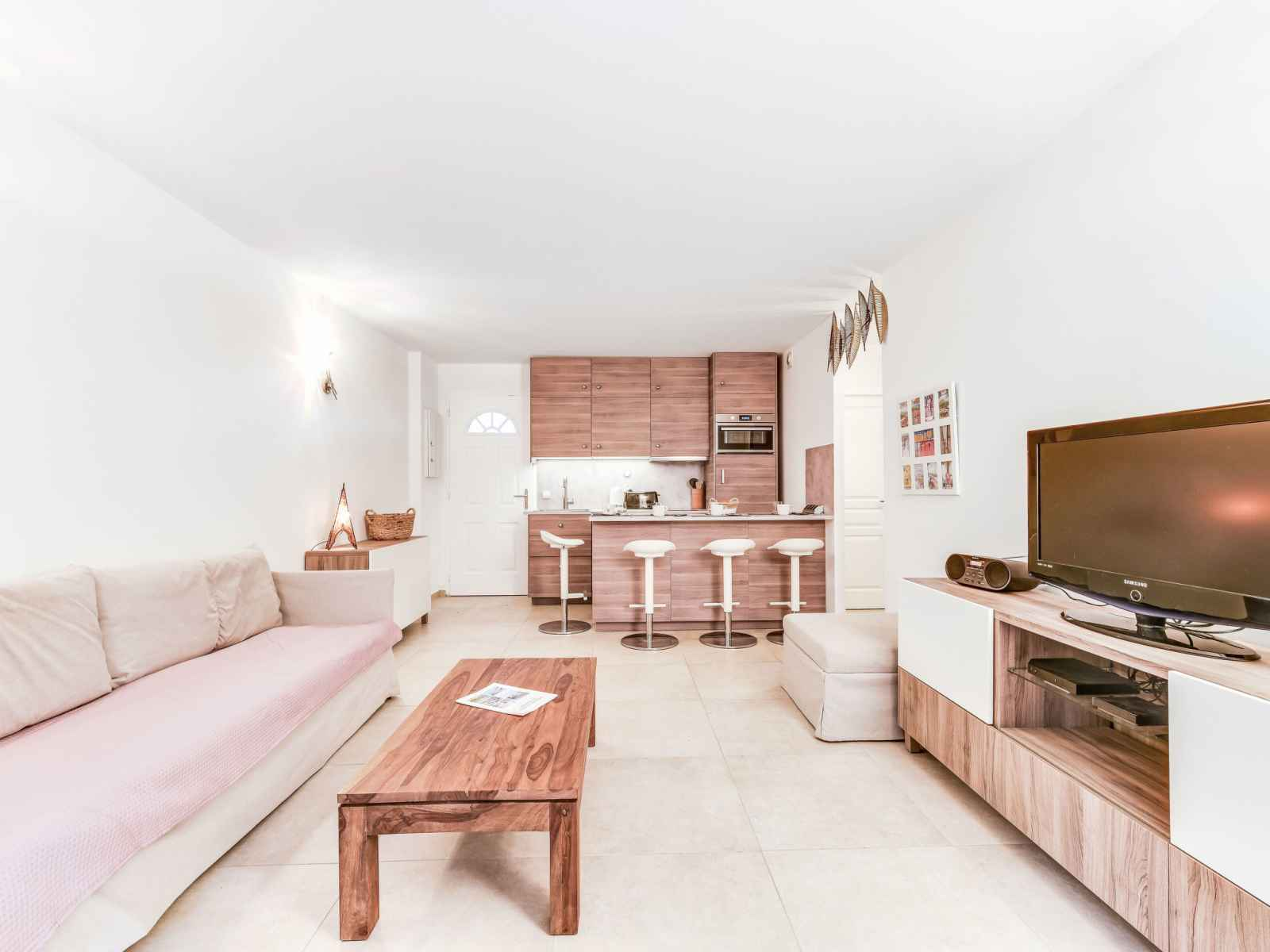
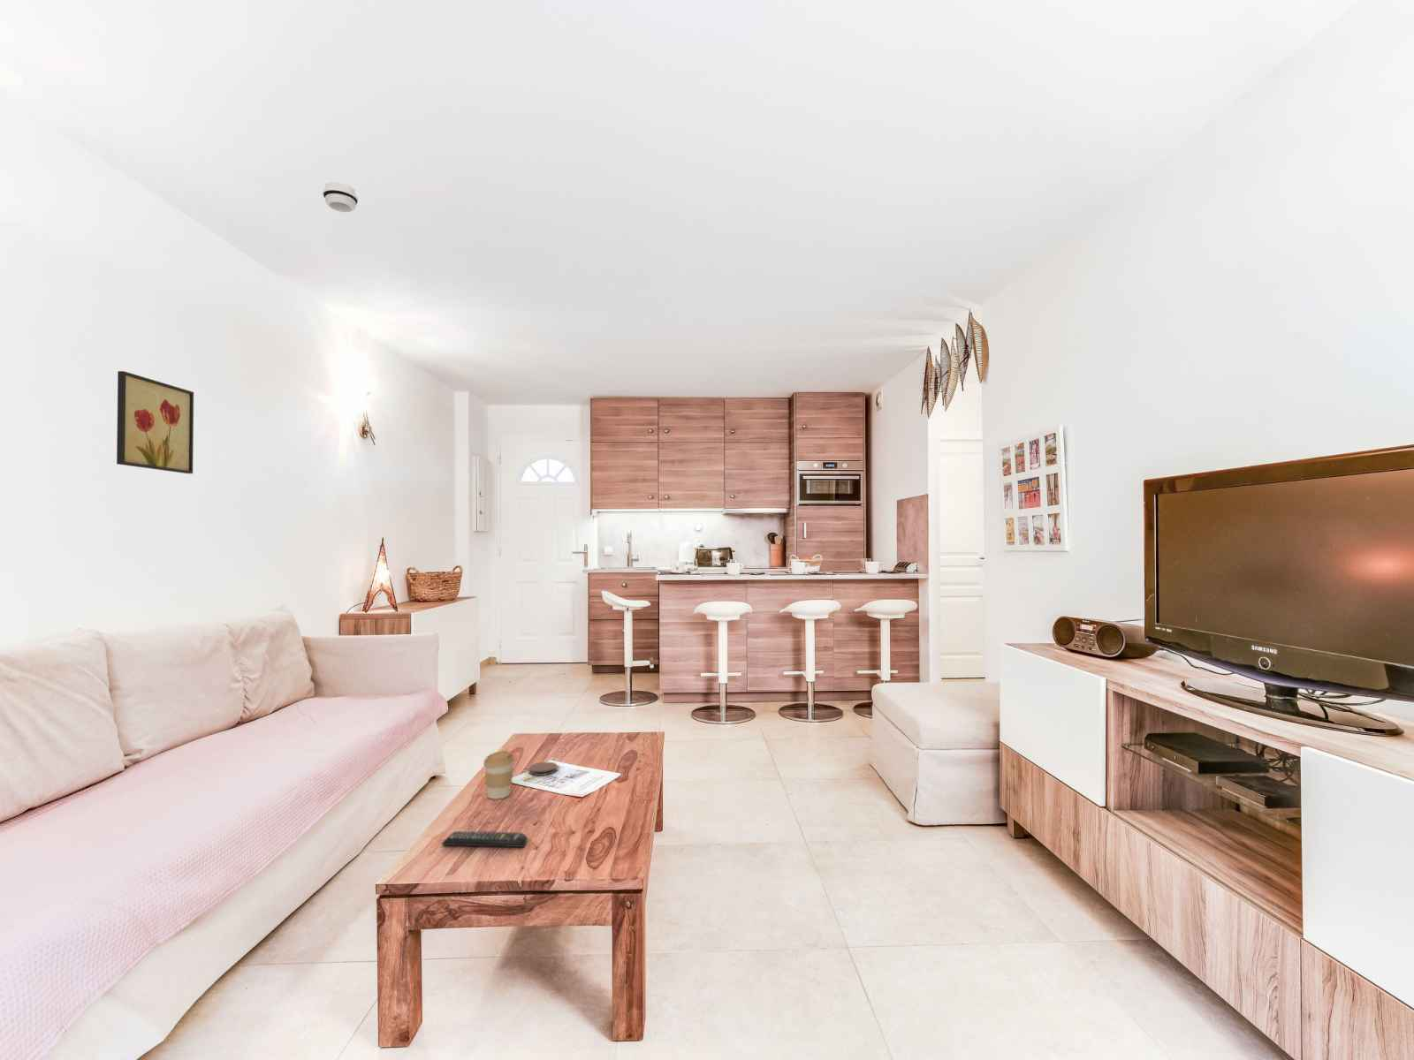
+ coaster (542, 767)
+ coffee cup (499, 774)
+ remote control (484, 840)
+ smoke detector (341, 198)
+ wall art (156, 425)
